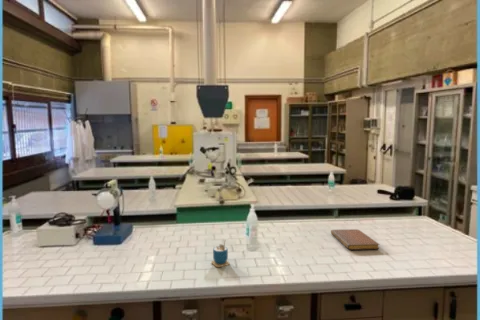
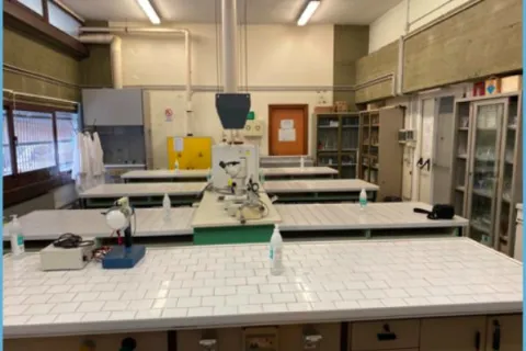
- notebook (353, 238)
- cup (220, 251)
